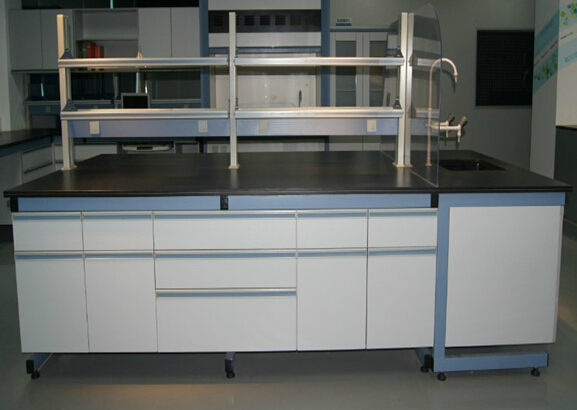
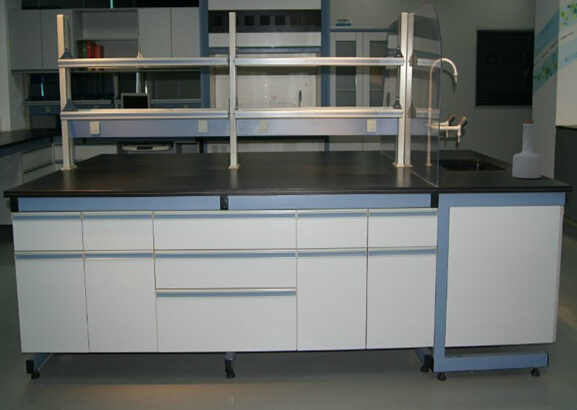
+ bottle (527, 148)
